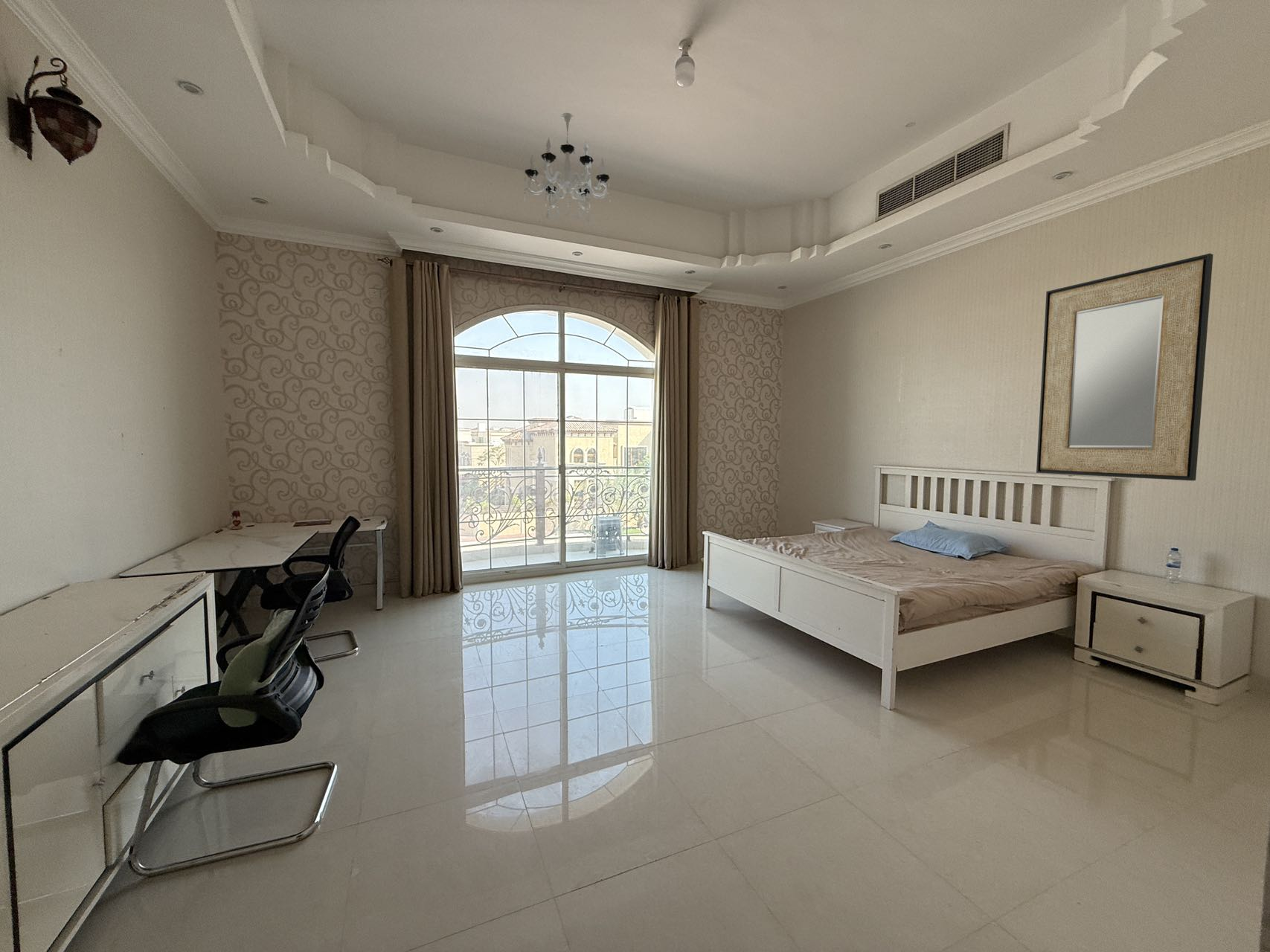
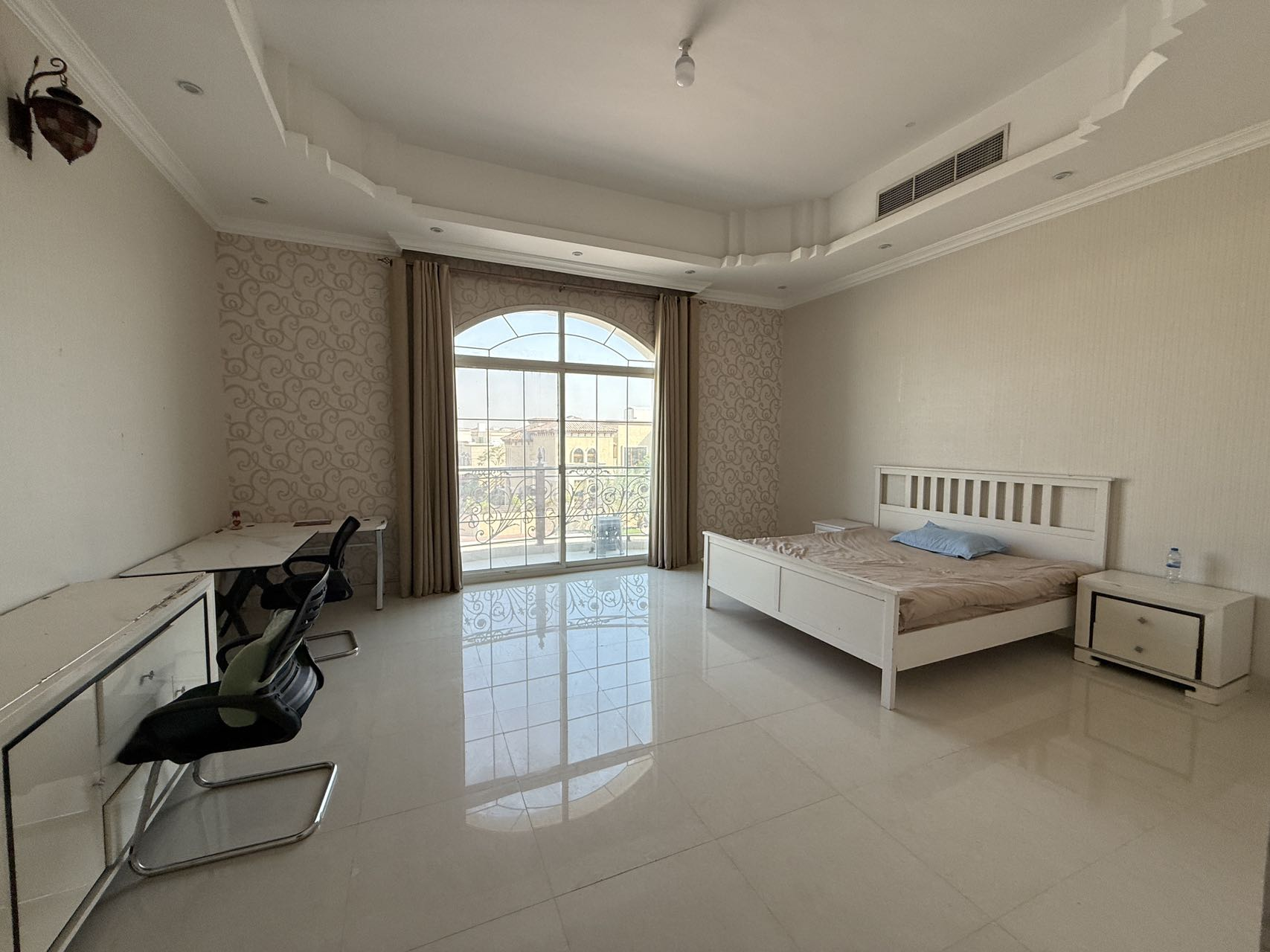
- home mirror (1114, 376)
- chandelier (567, 167)
